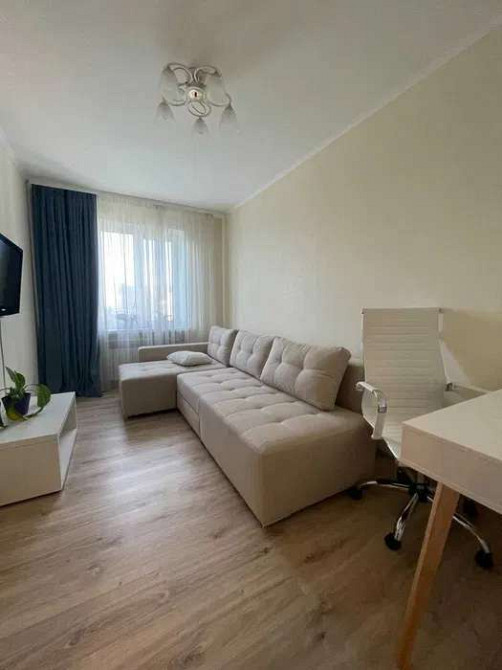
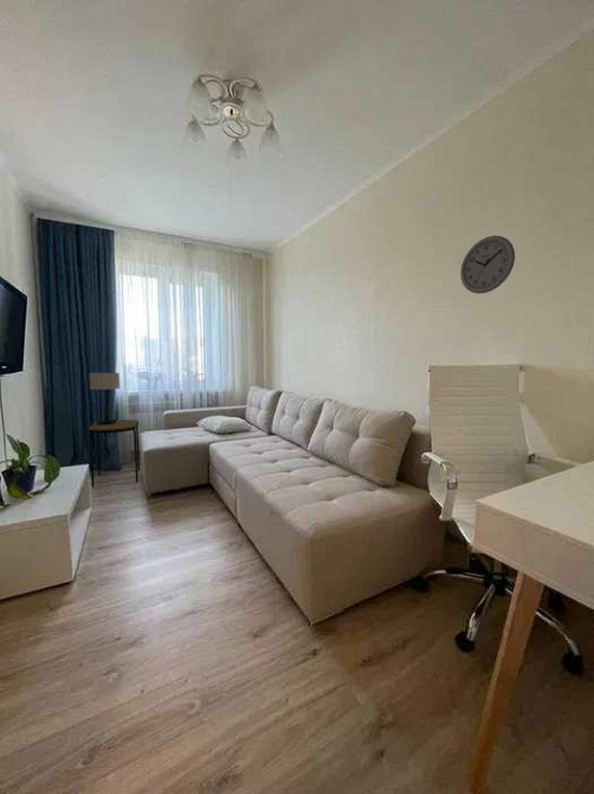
+ side table (98, 450)
+ table lamp (105, 398)
+ wall clock (485, 264)
